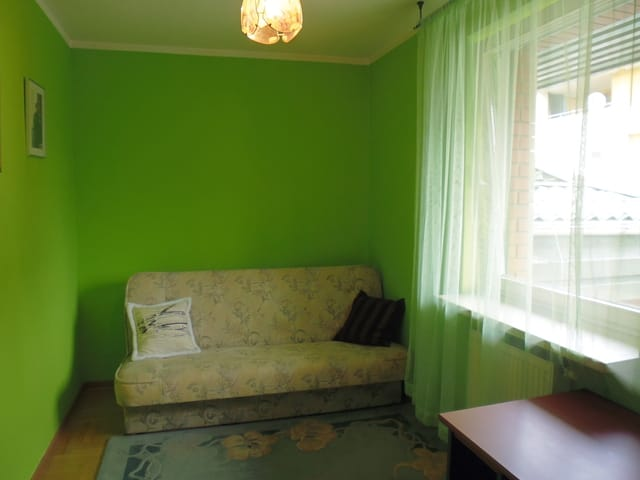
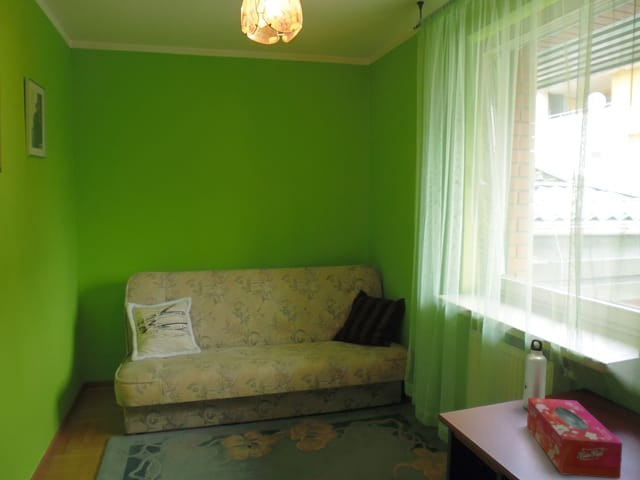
+ water bottle (535, 373)
+ tissue box (569, 434)
